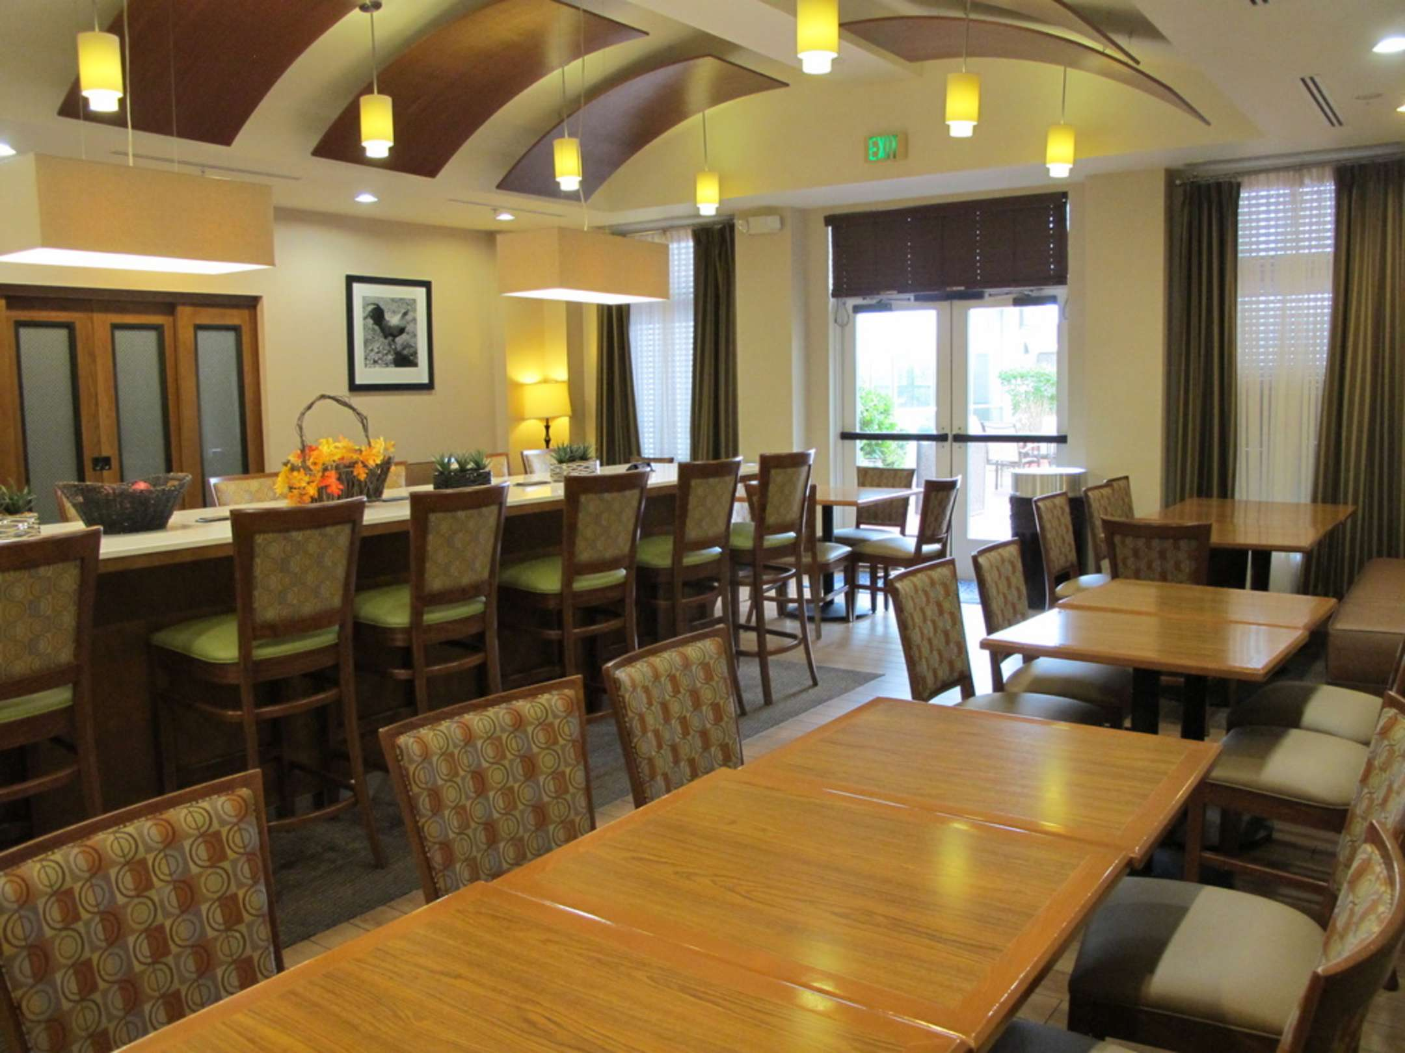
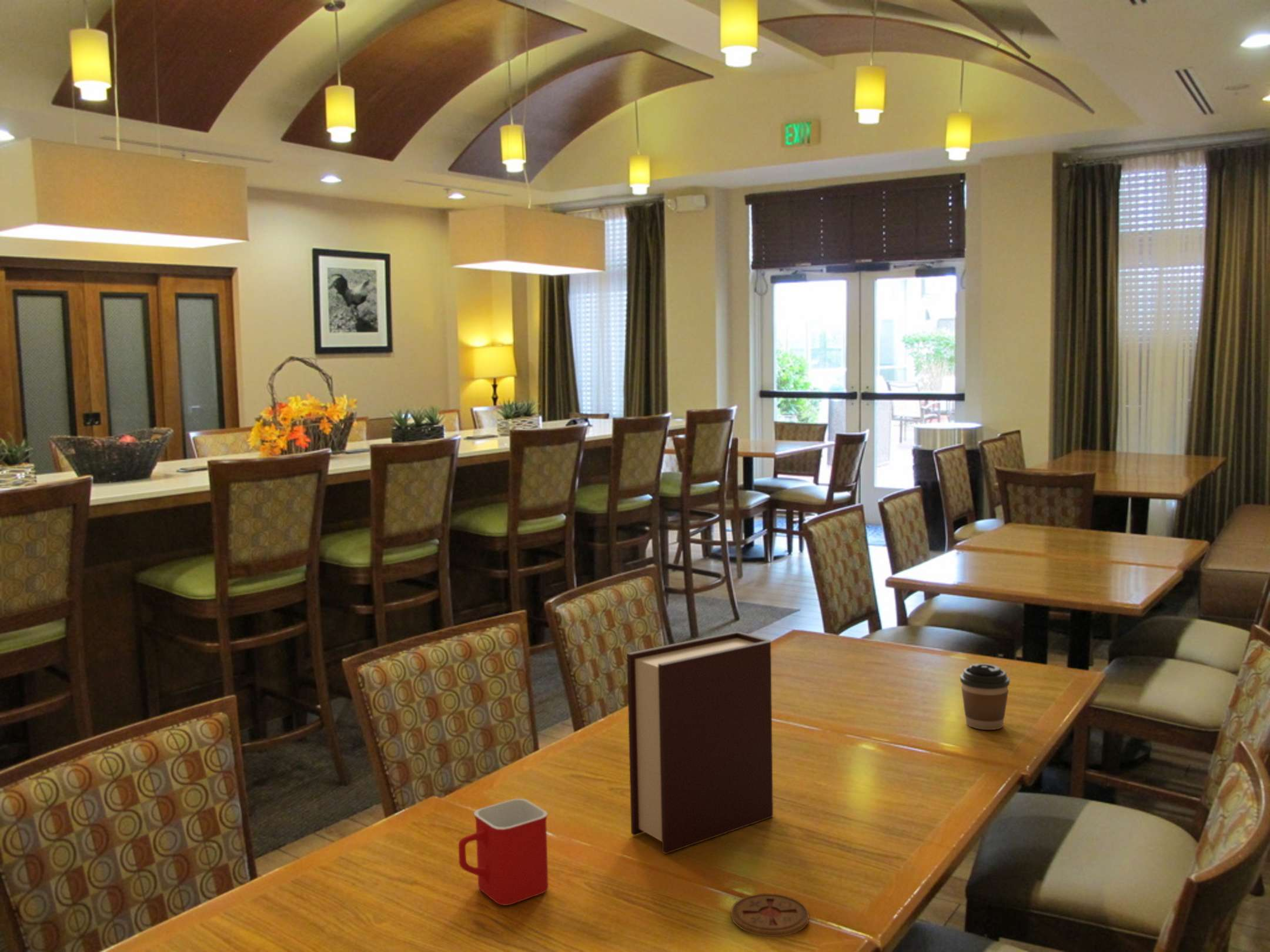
+ mug (500, 854)
+ coffee cup (984, 693)
+ bible (703, 736)
+ coaster (770, 914)
